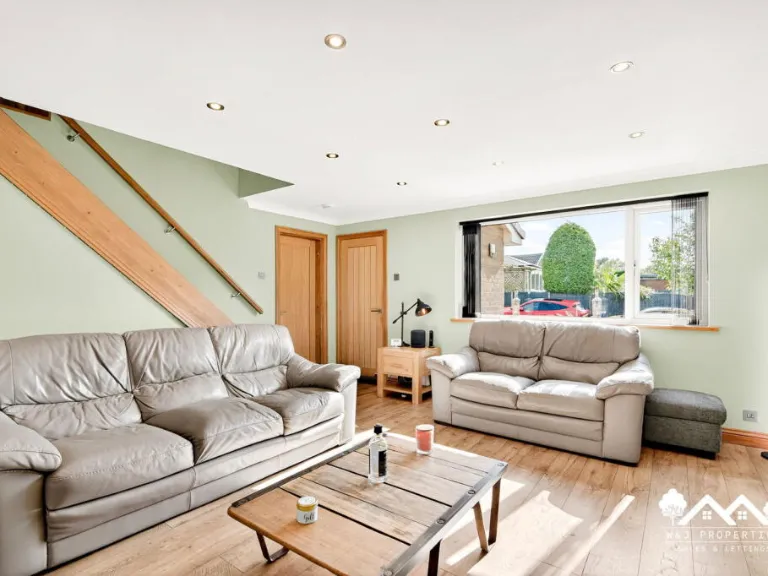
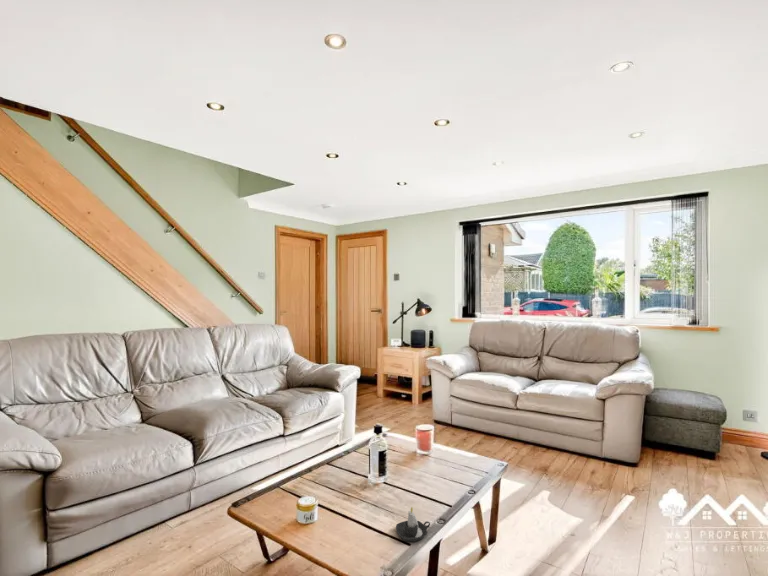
+ candle (413, 519)
